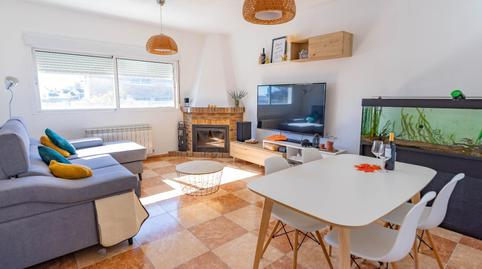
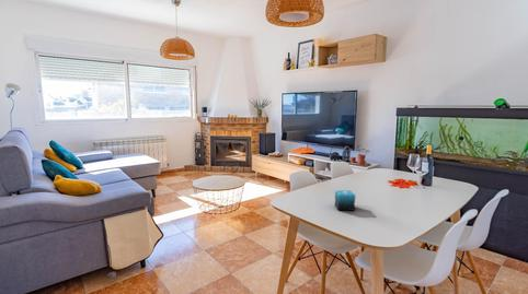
+ candle (344, 197)
